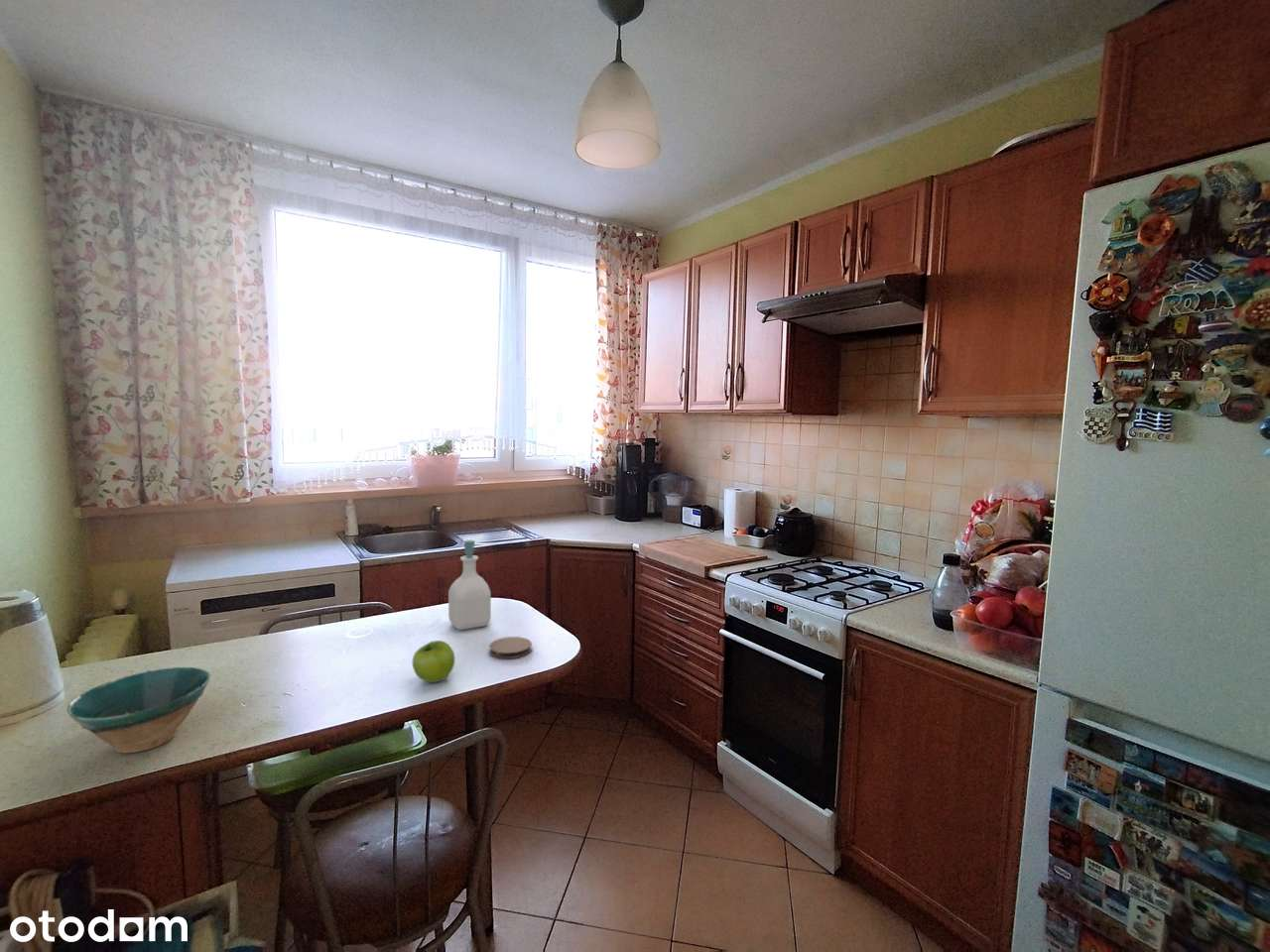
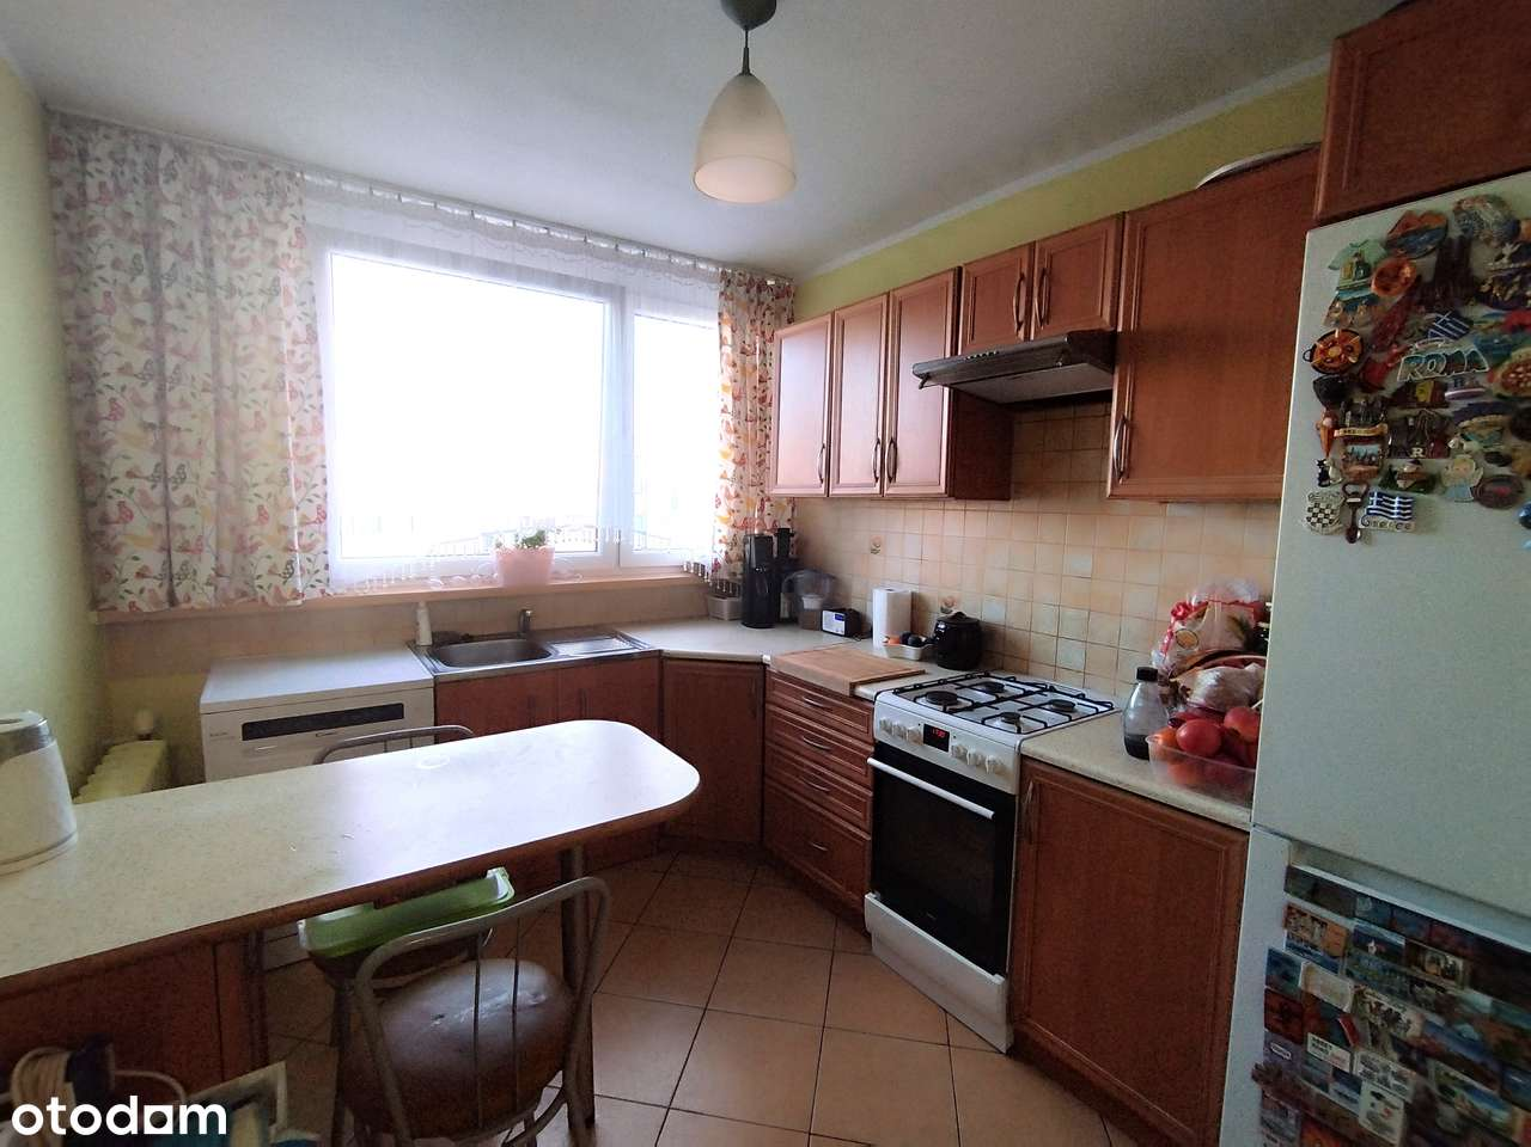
- soap bottle (469, 582)
- fruit (434, 660)
- coaster (510, 647)
- bowl (144, 714)
